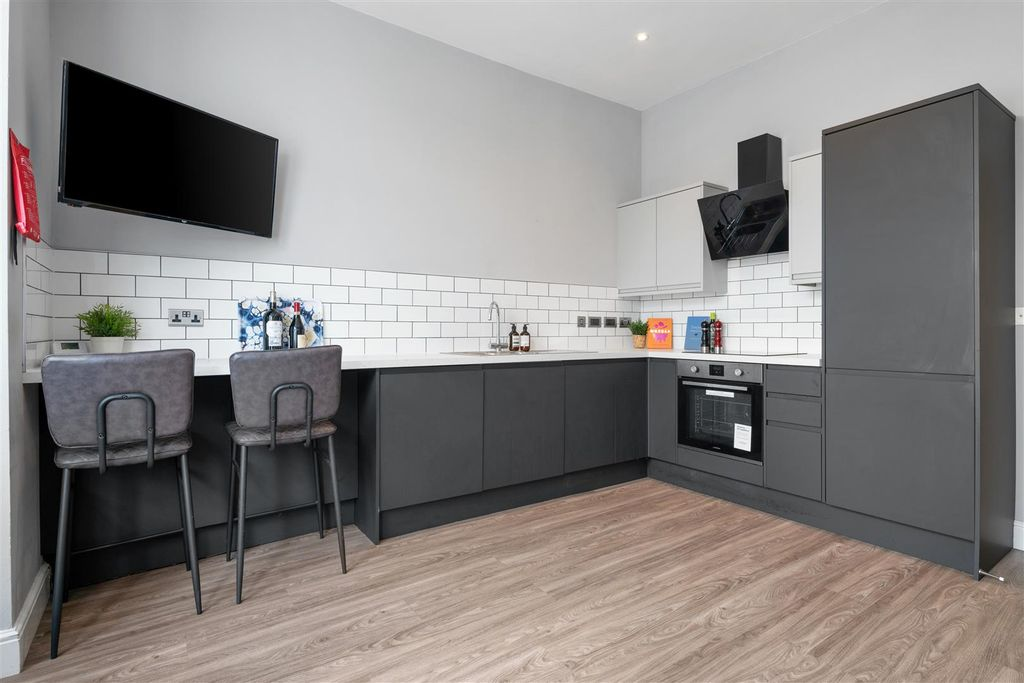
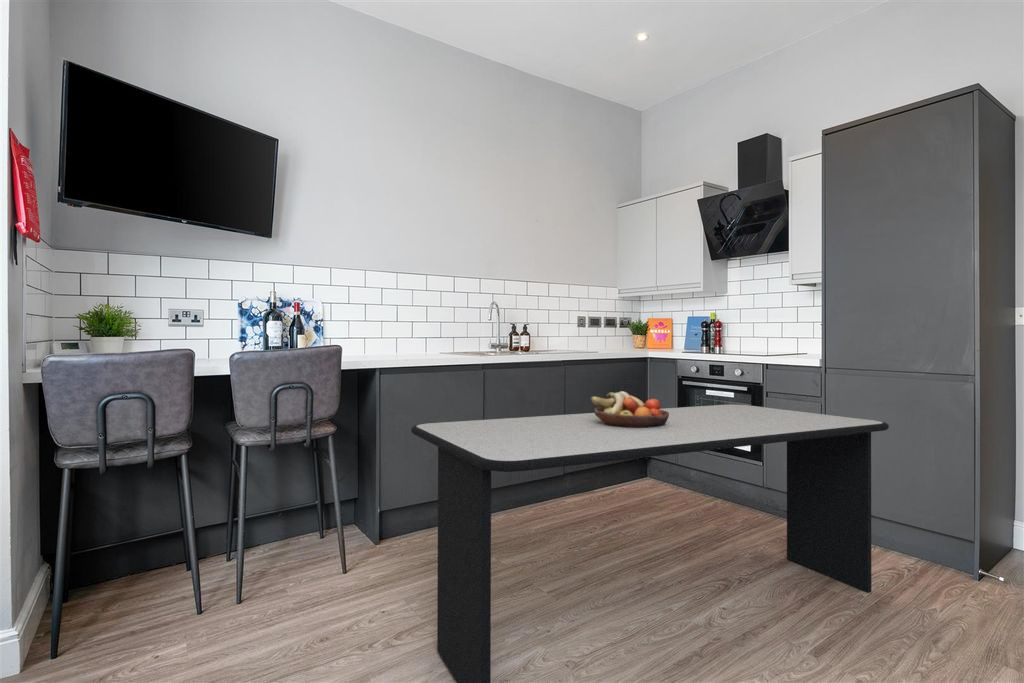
+ dining table (652, 456)
+ fruit bowl (630, 407)
